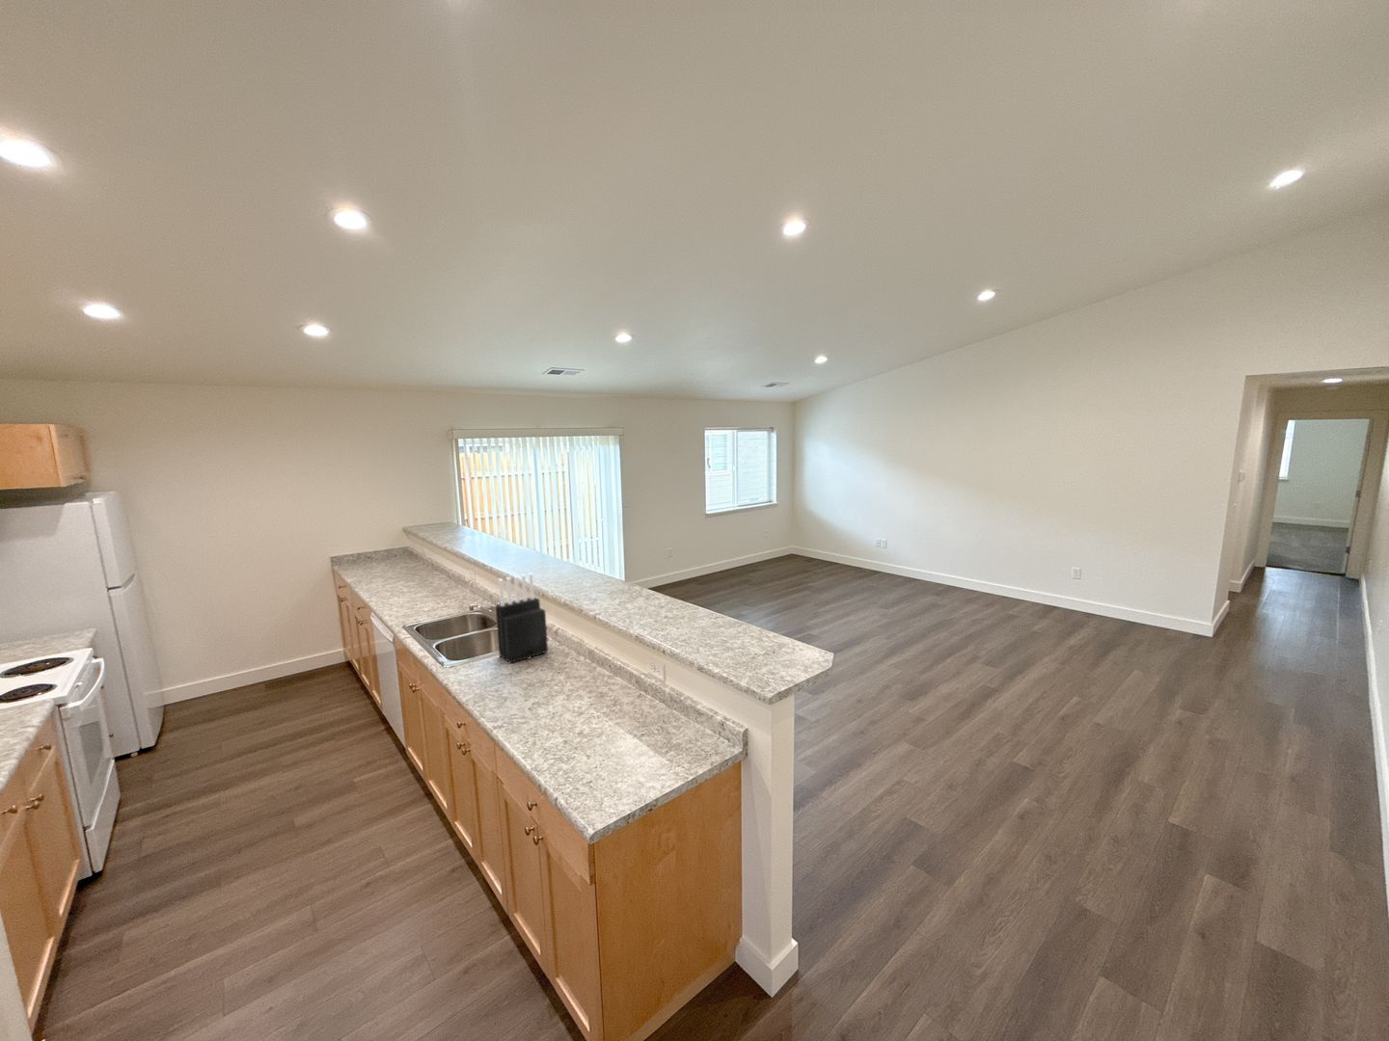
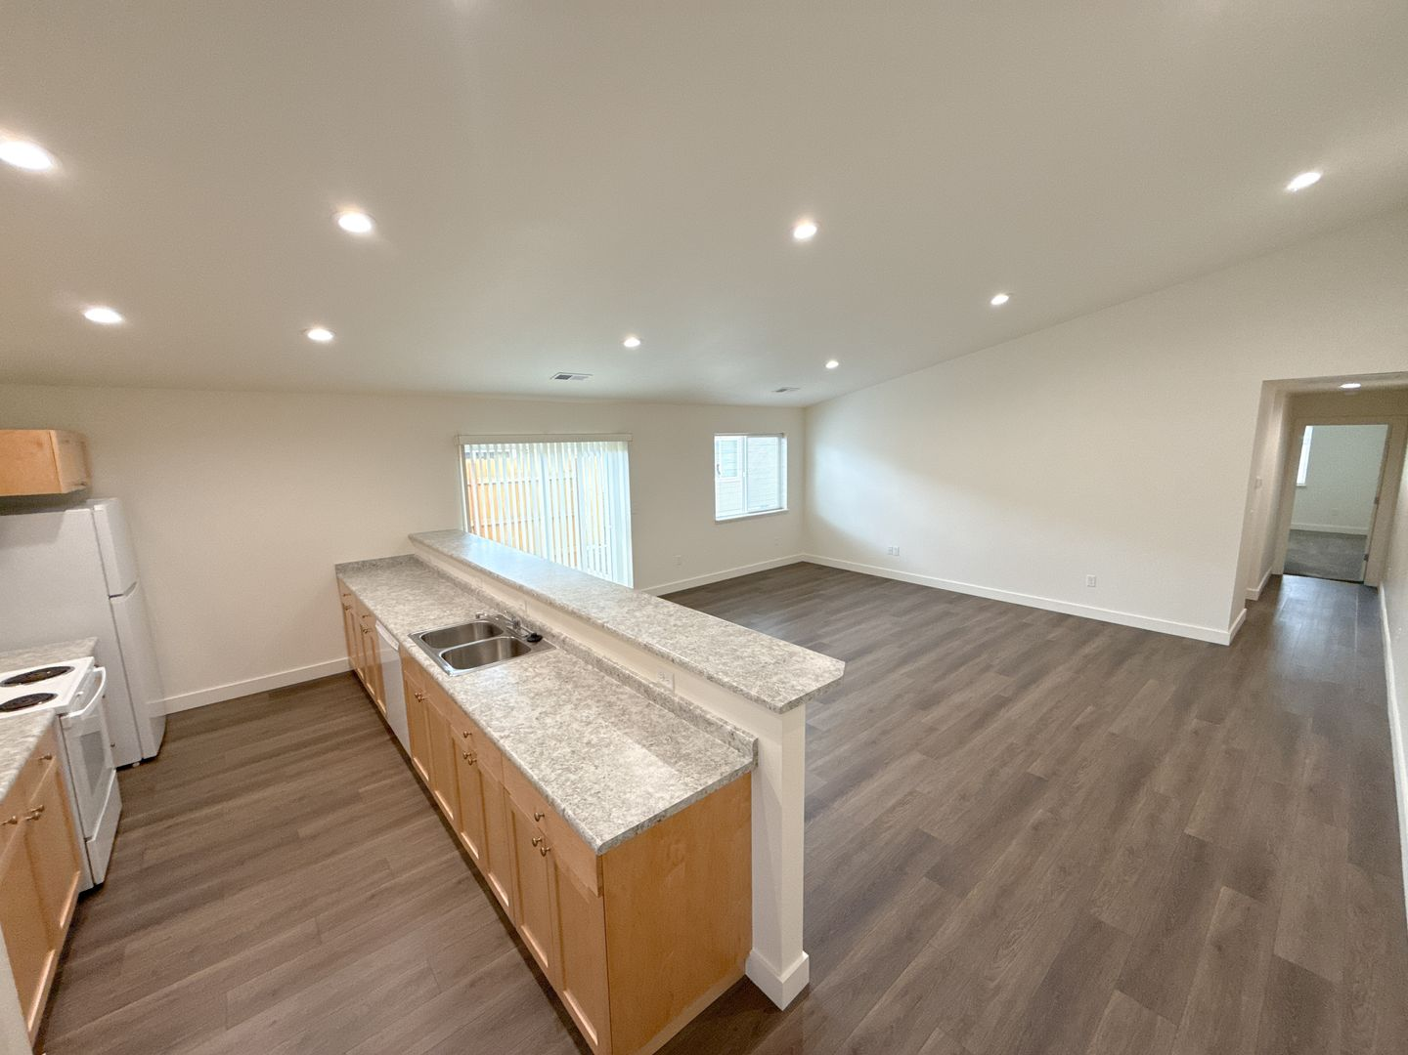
- knife block (522, 616)
